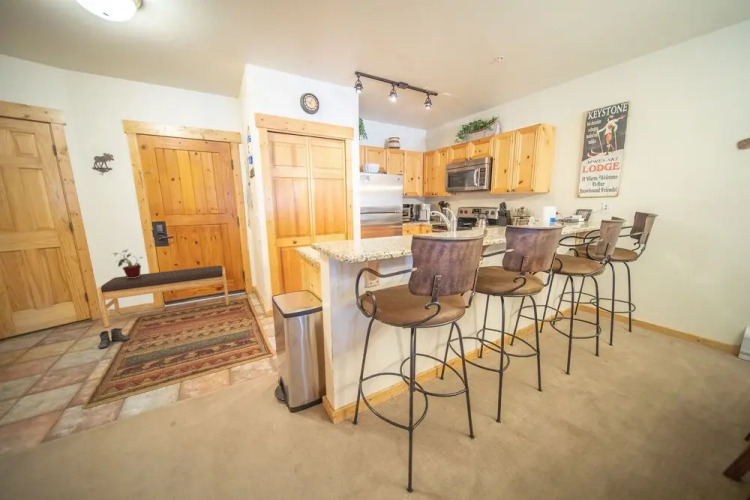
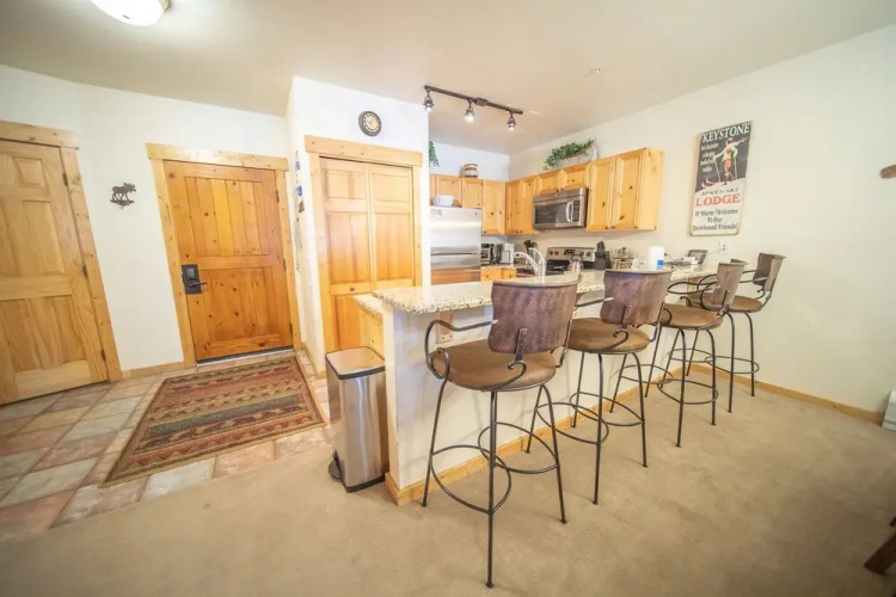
- boots (111, 337)
- potted plant (128, 263)
- bench (172, 289)
